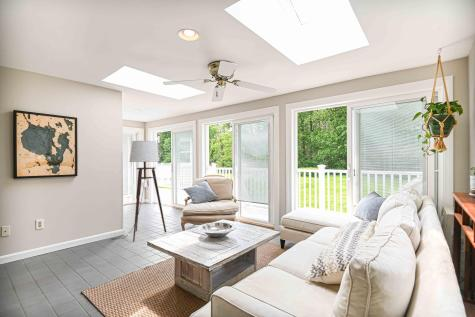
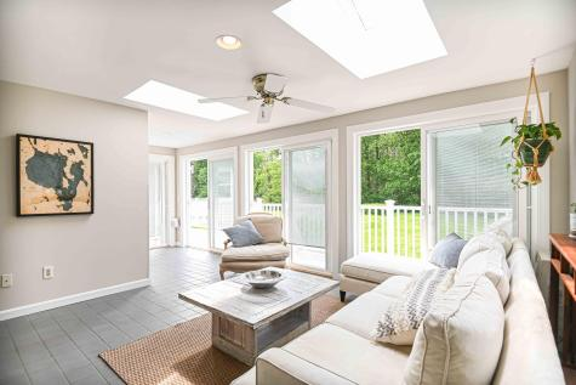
- floor lamp (138, 188)
